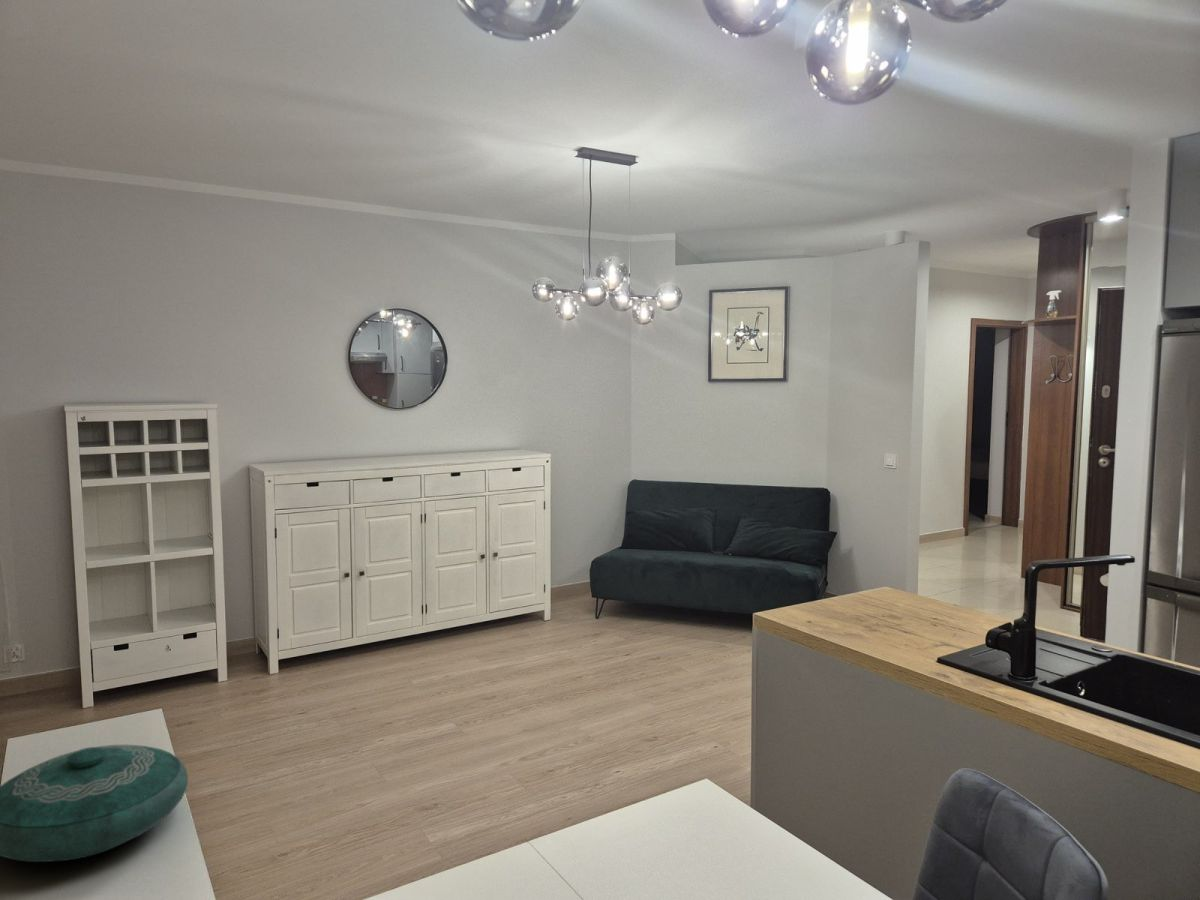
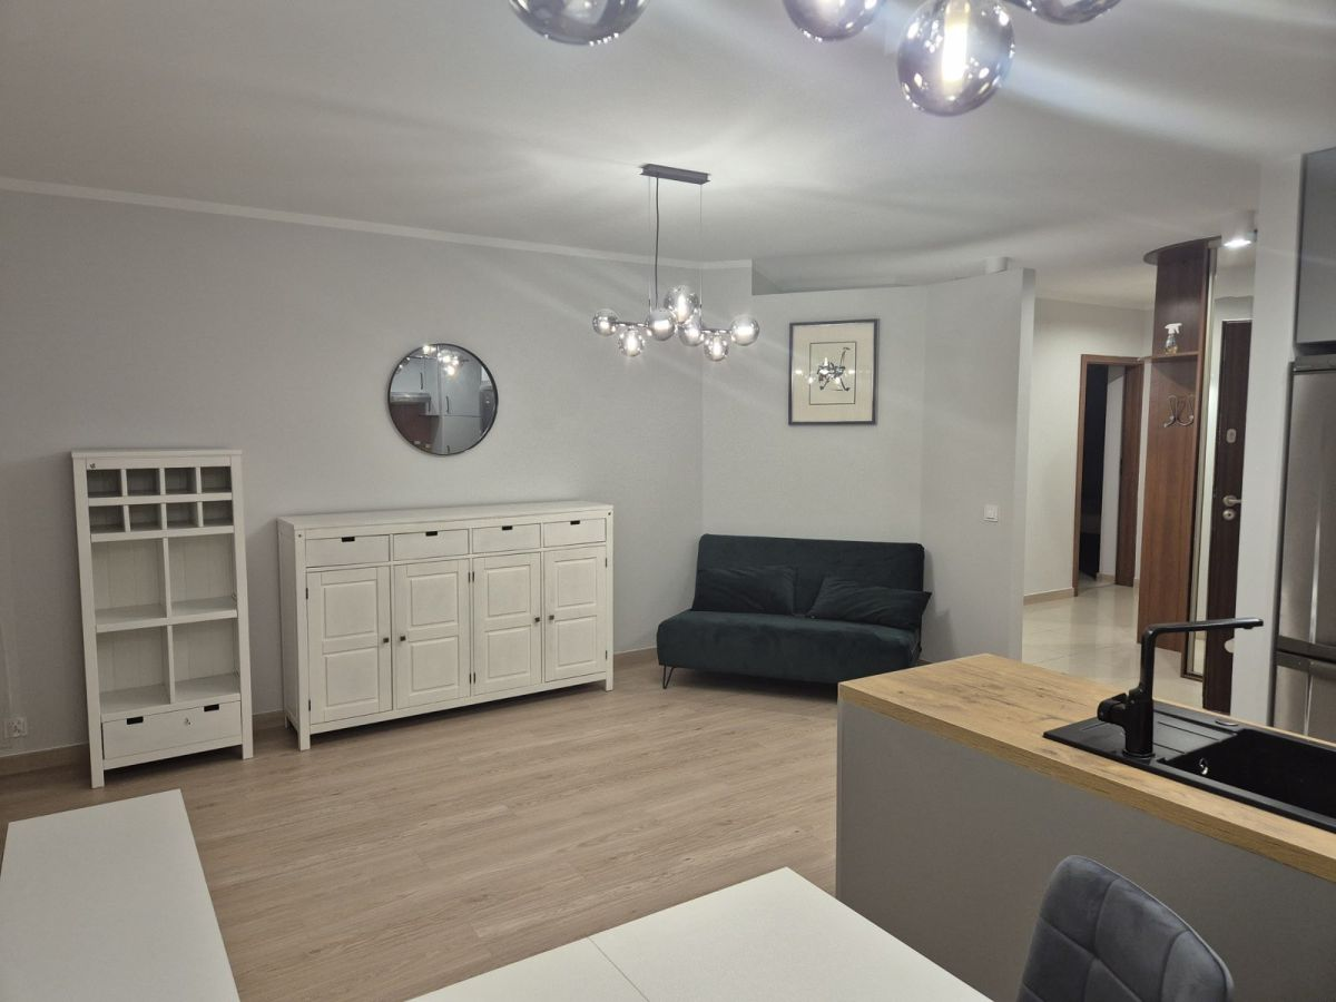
- decorative bowl (88, 790)
